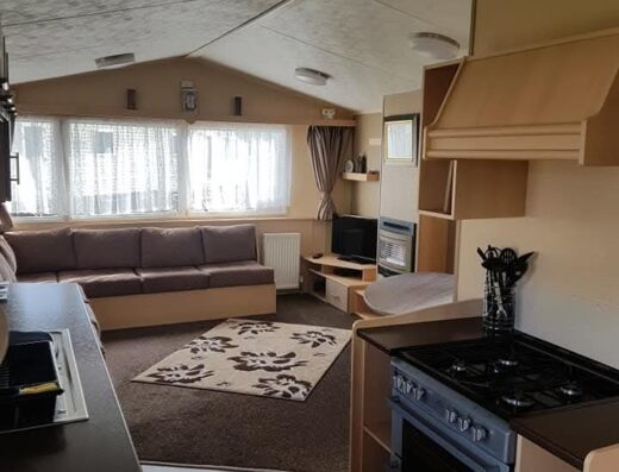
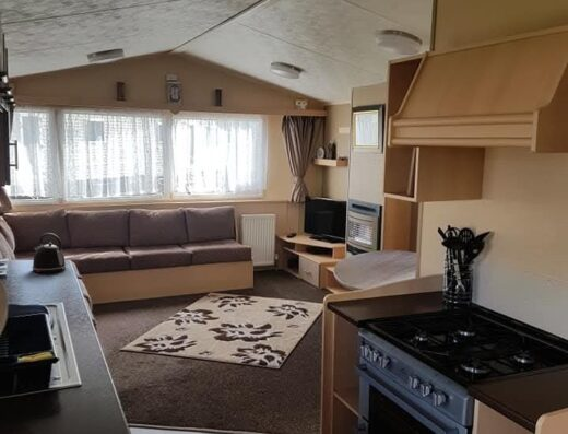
+ kettle (48, 250)
